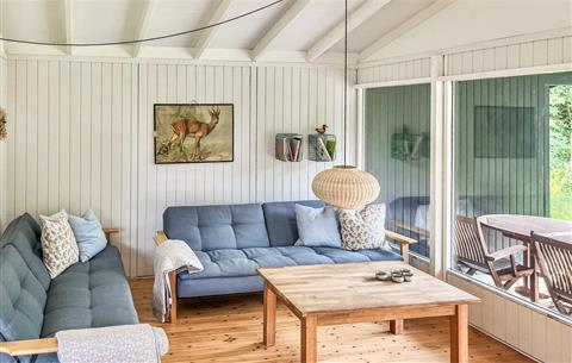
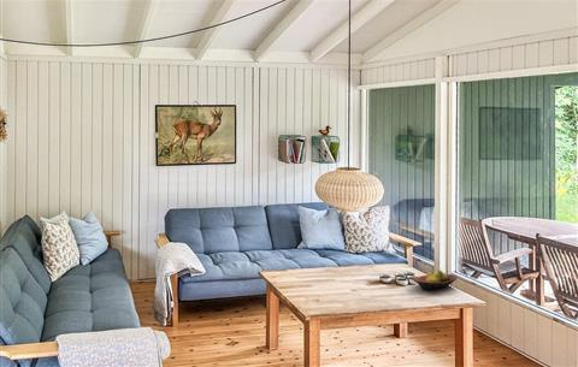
+ fruit bowl (435, 278)
